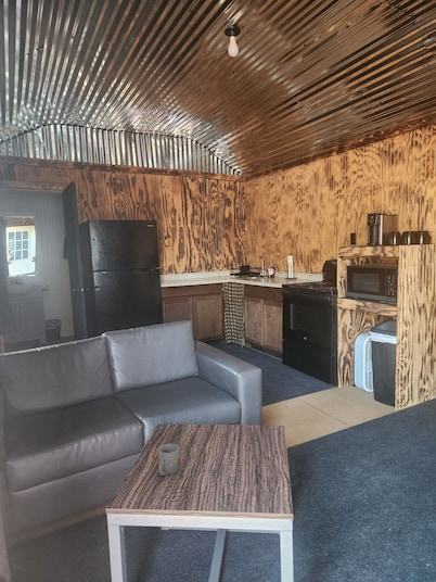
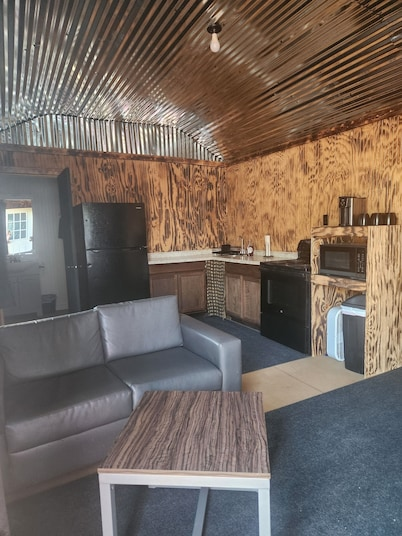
- mug (167, 460)
